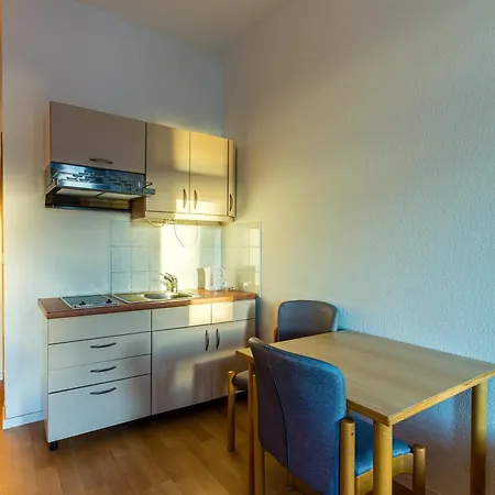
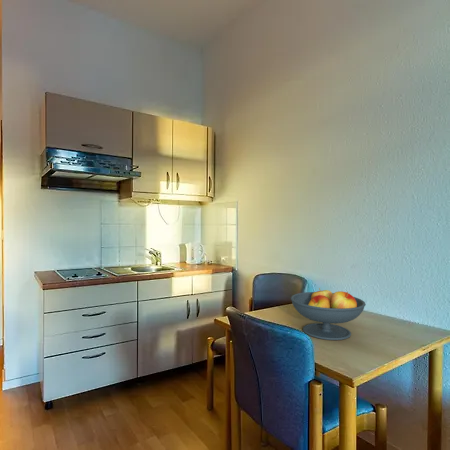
+ fruit bowl (326, 310)
